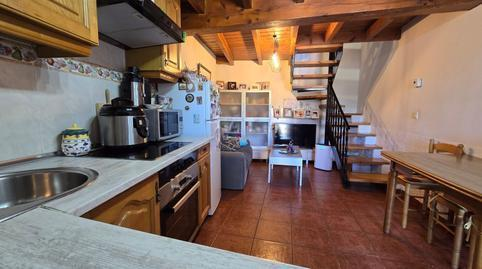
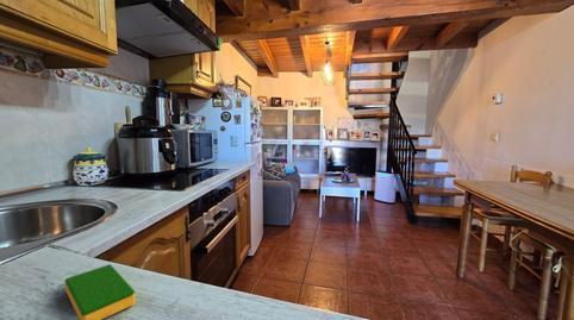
+ dish sponge (99, 290)
